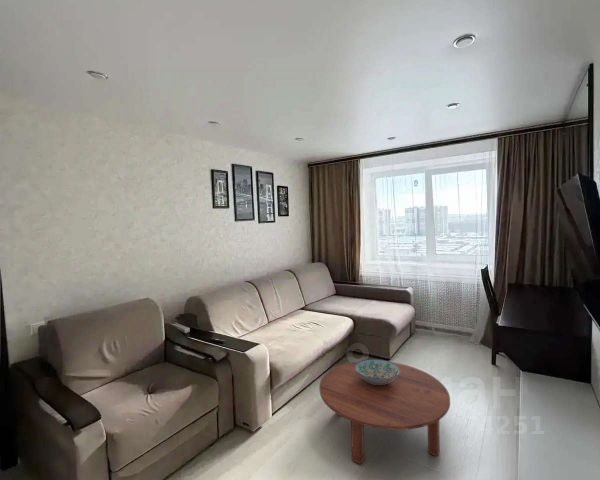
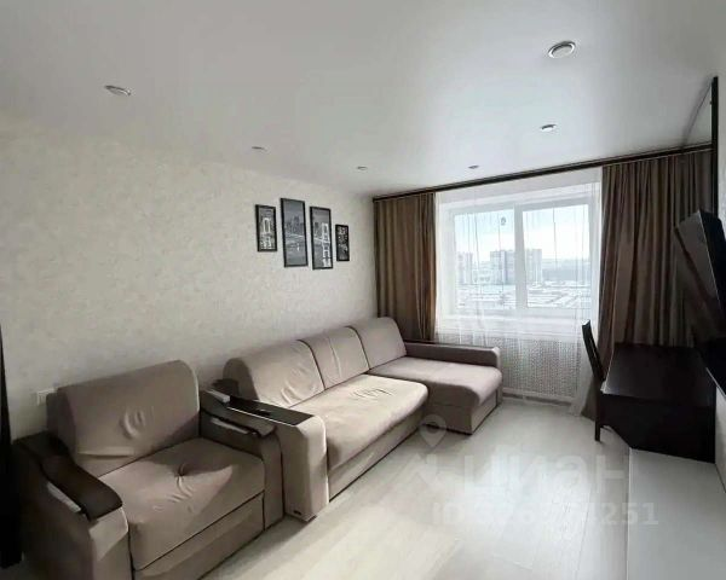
- decorative bowl (377, 374)
- coffee table (381, 408)
